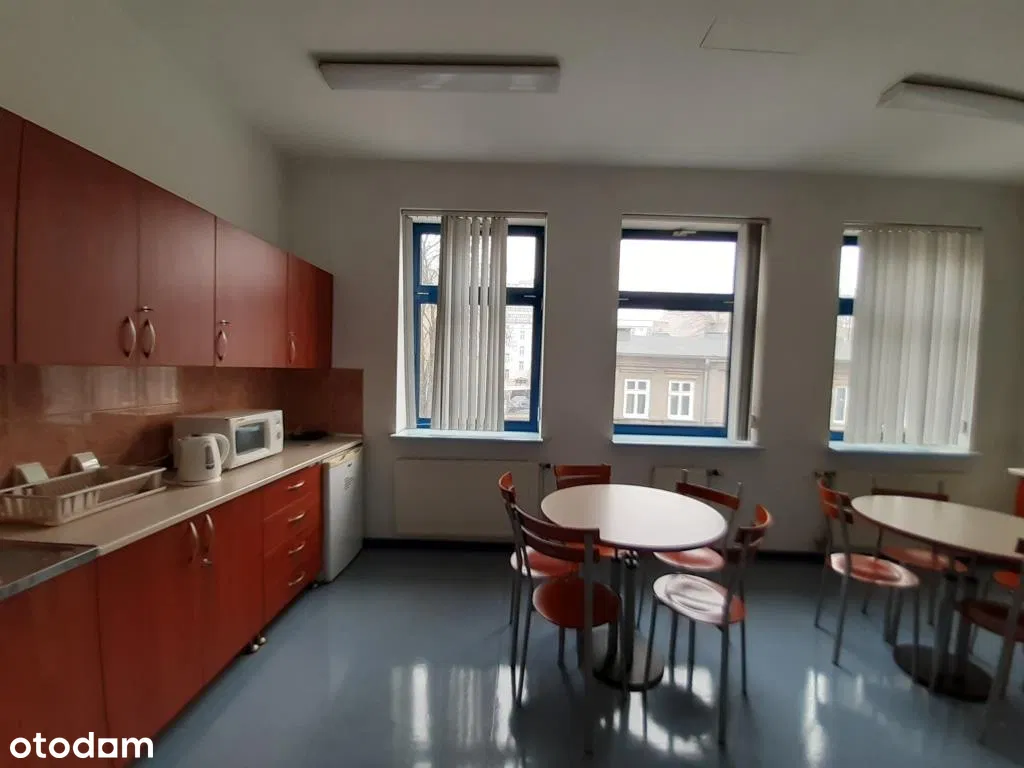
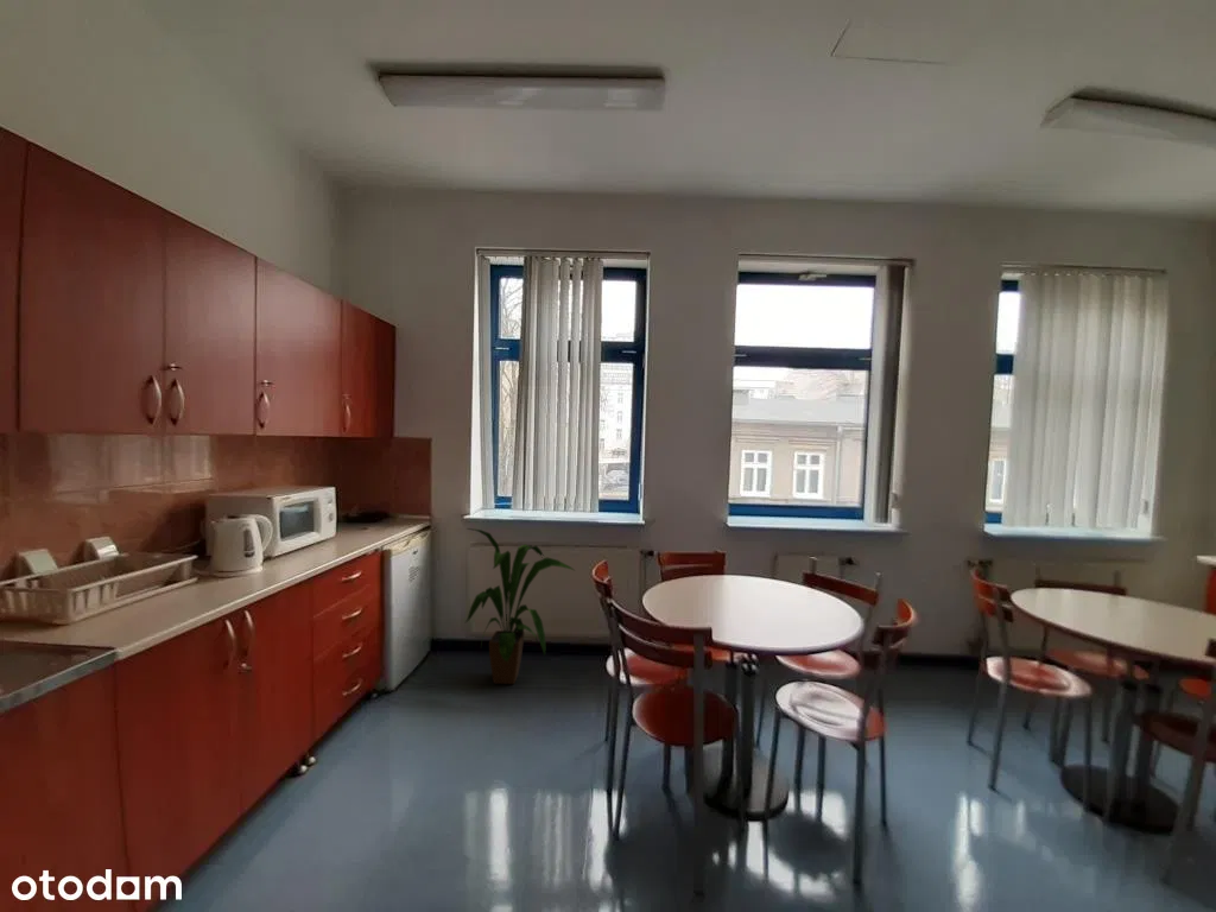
+ house plant (519, 603)
